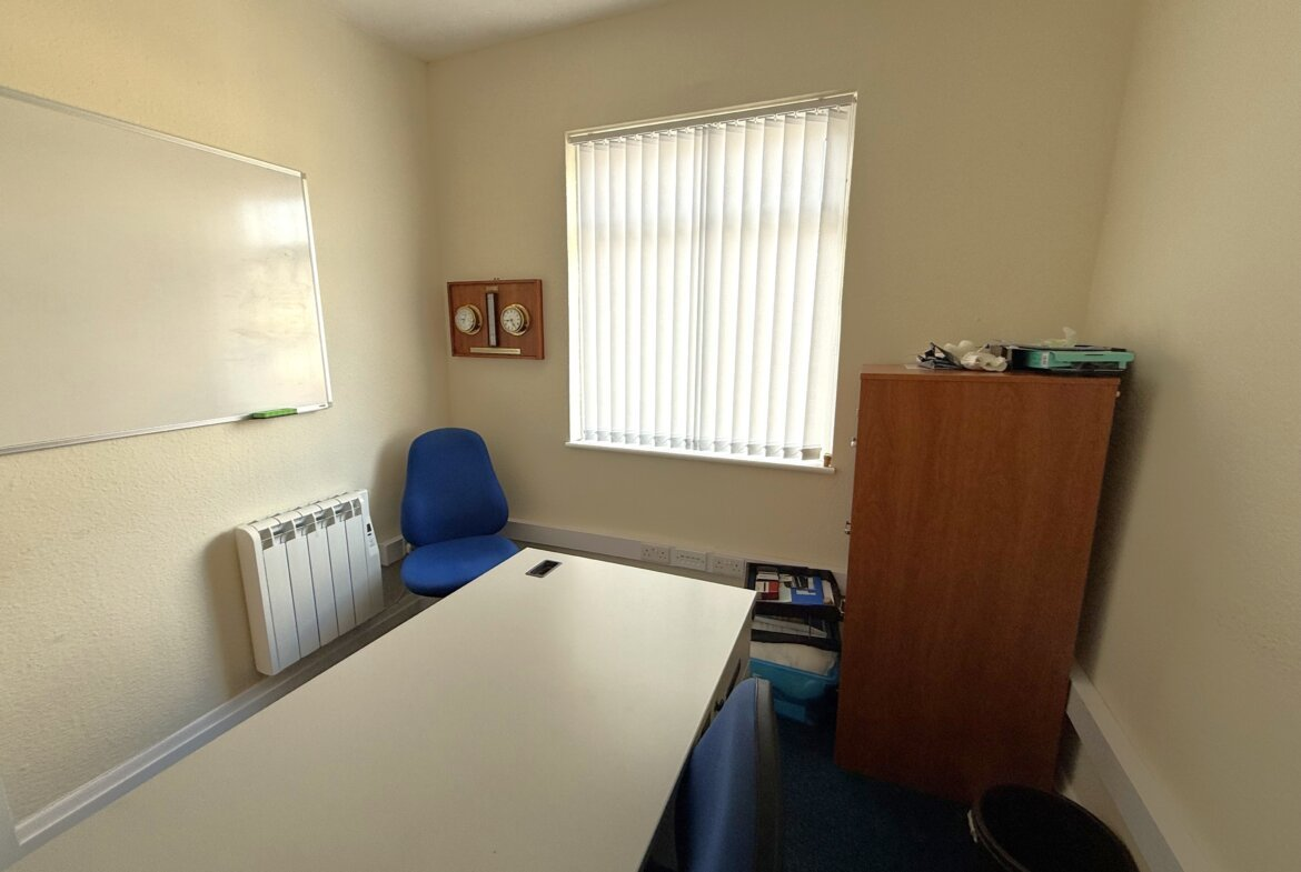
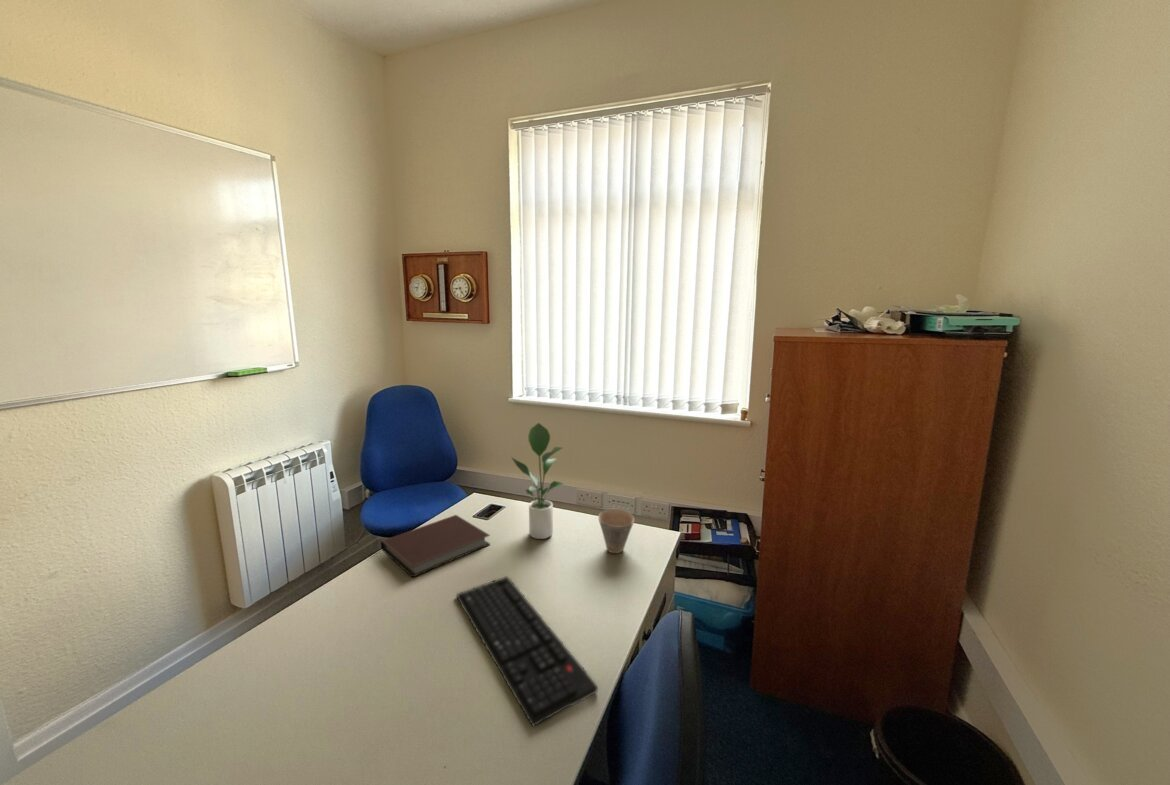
+ keyboard (518, 633)
+ cup (615, 533)
+ potted plant (537, 483)
+ notebook (436, 542)
